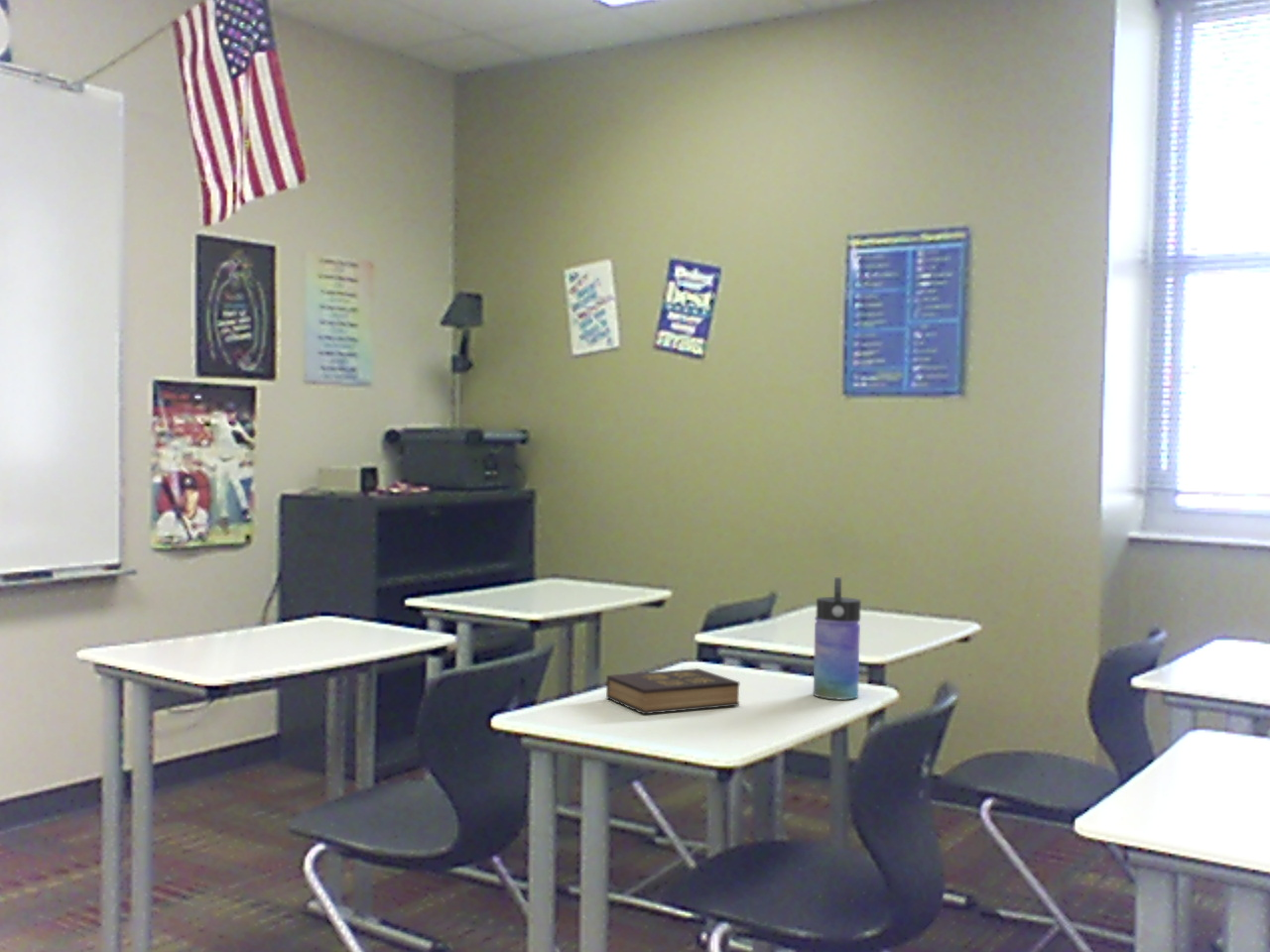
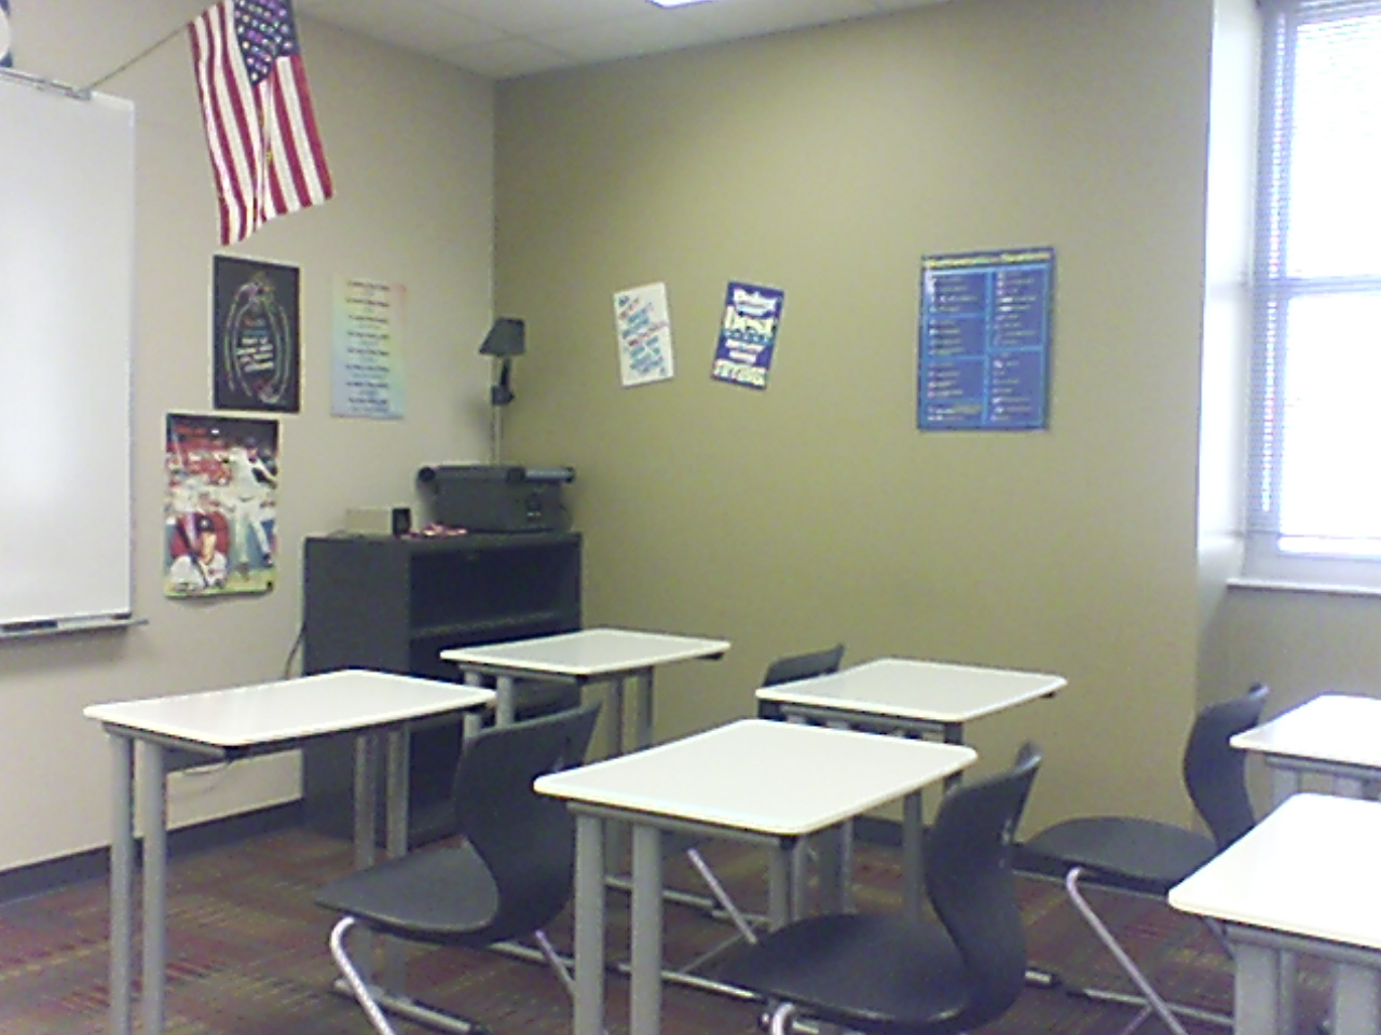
- hardback book (672, 690)
- water bottle (836, 636)
